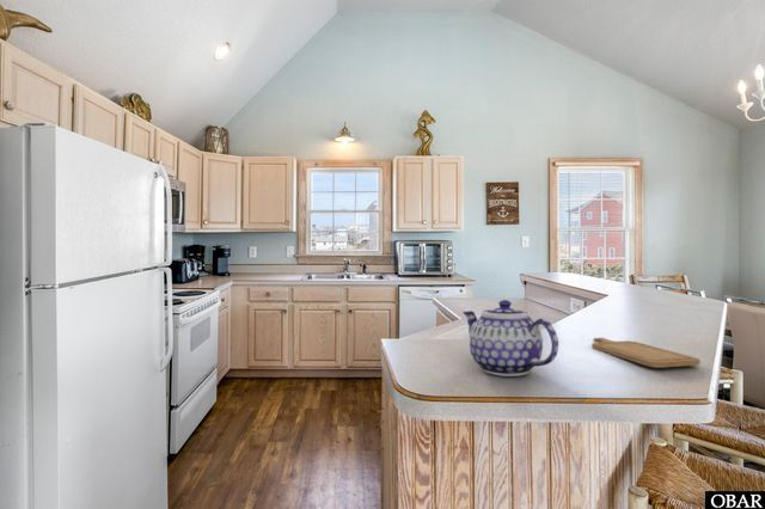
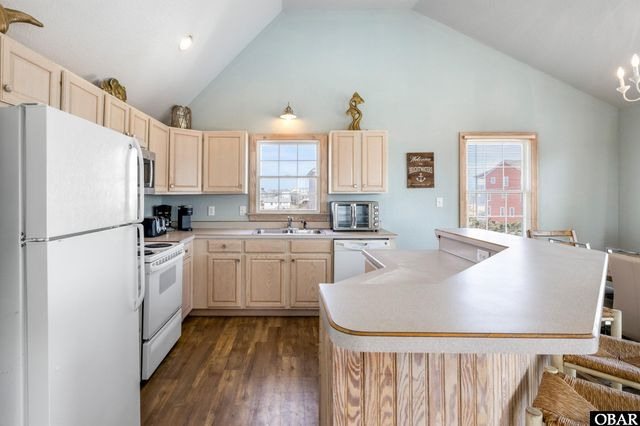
- teapot (504, 335)
- chopping board (632, 350)
